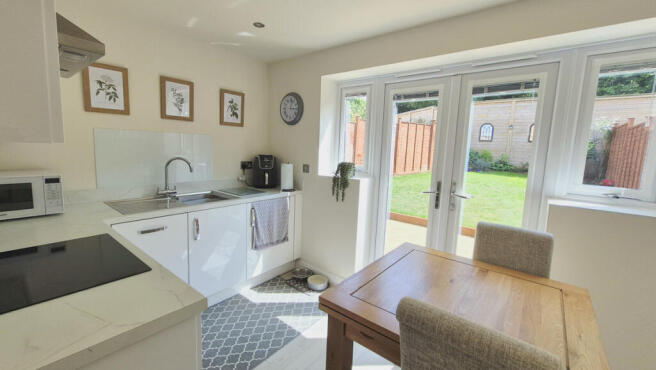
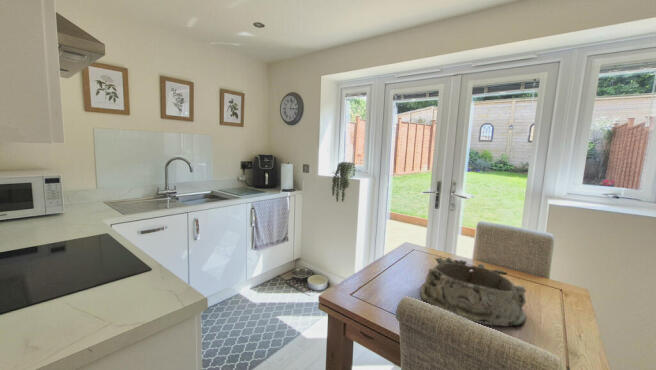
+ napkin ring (469, 285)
